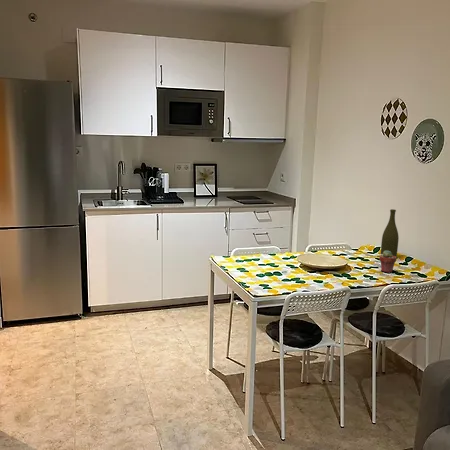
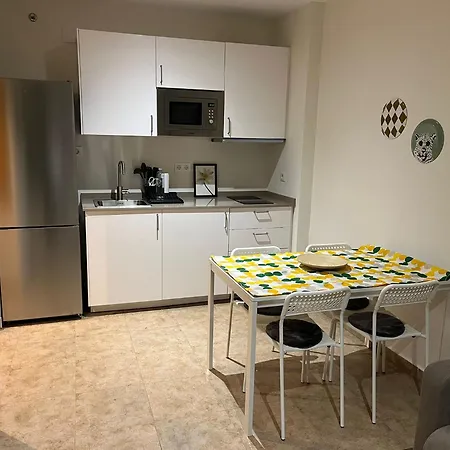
- bottle (390, 233)
- potted succulent (387, 260)
